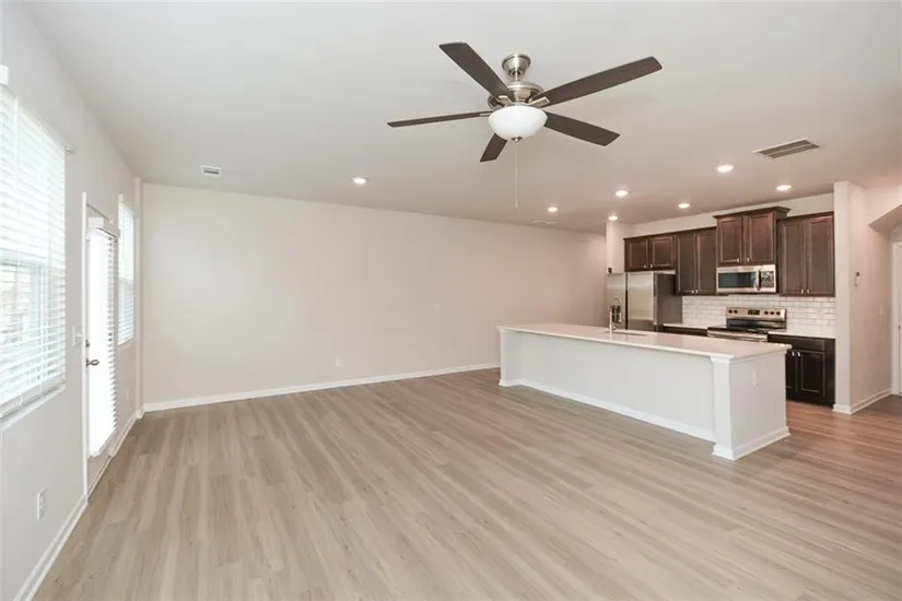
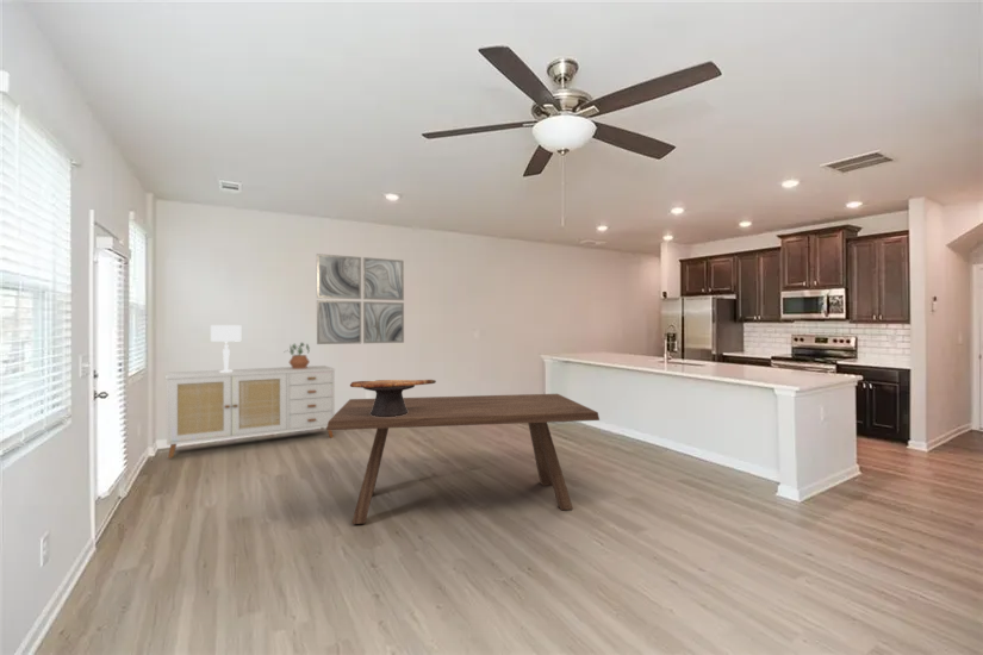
+ potted plant (297, 355)
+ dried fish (393, 397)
+ dining table (462, 424)
+ wall art (363, 301)
+ sideboard (255, 406)
+ table lamp (225, 348)
